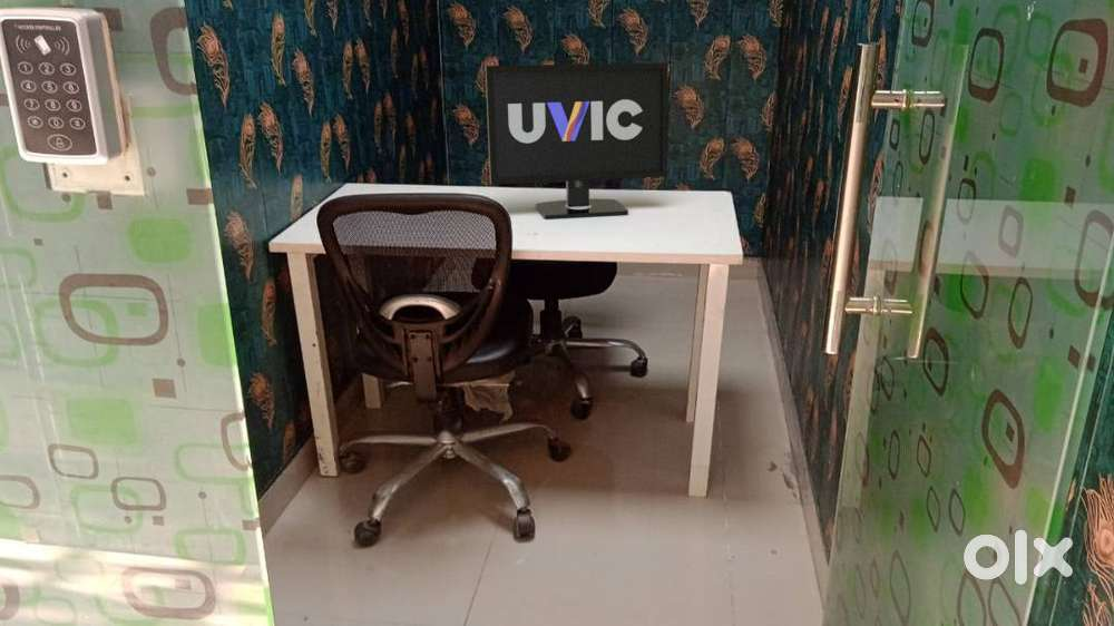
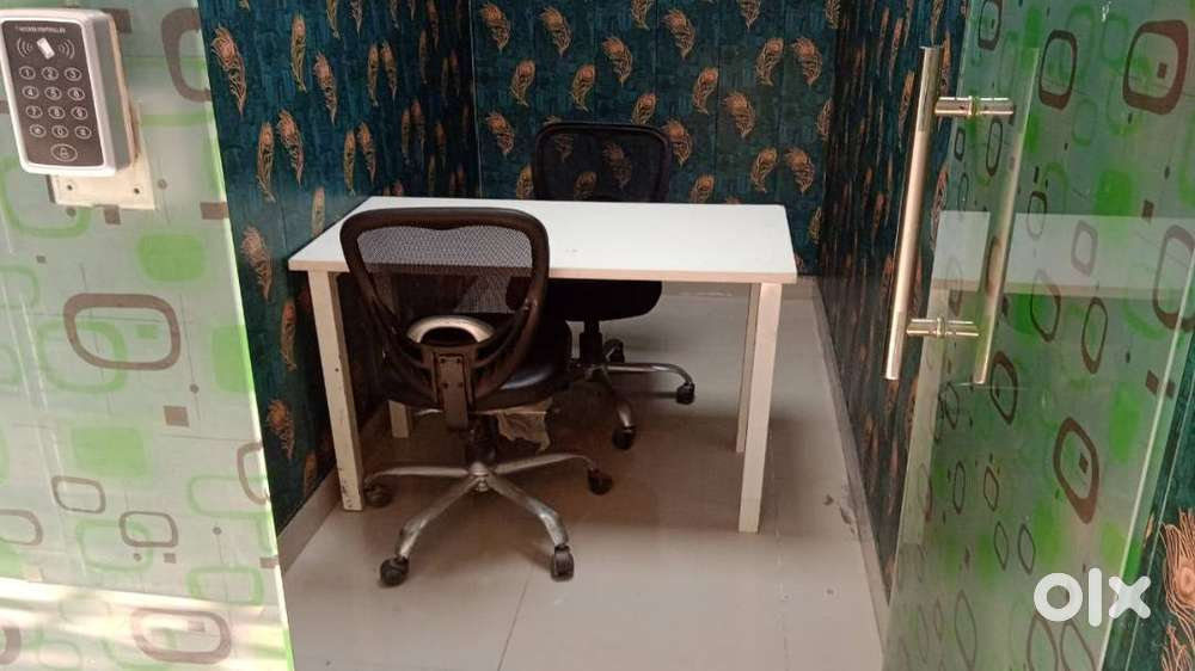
- monitor (579, 139)
